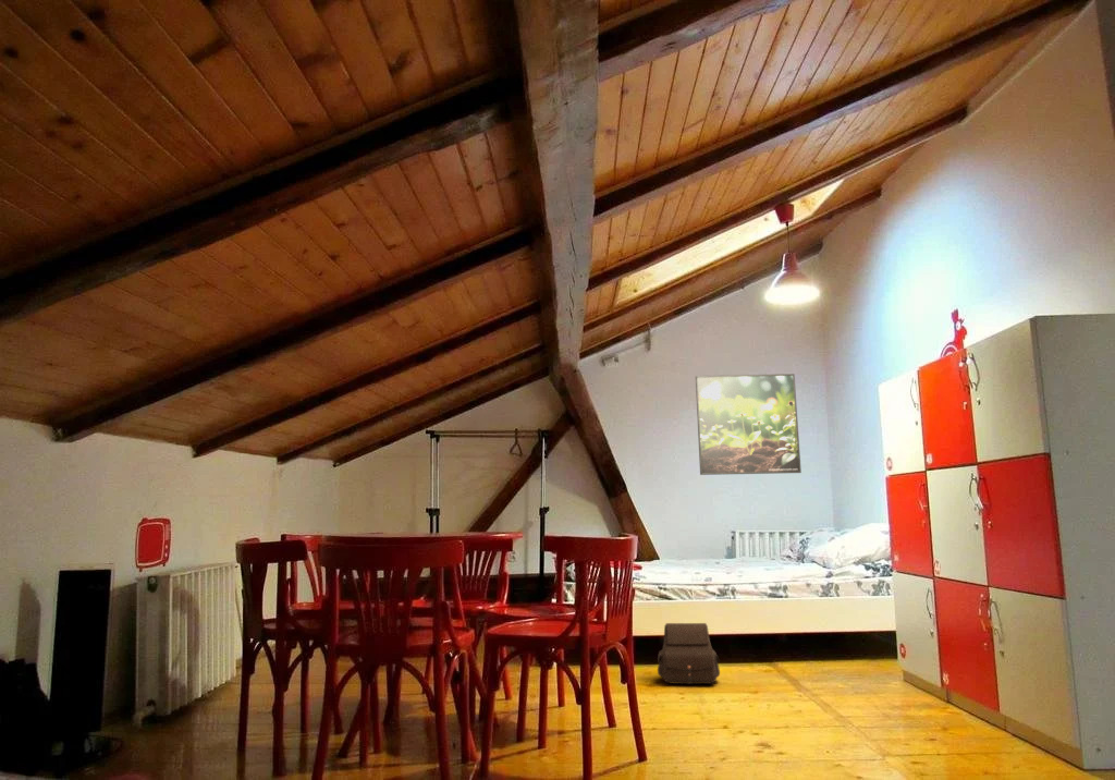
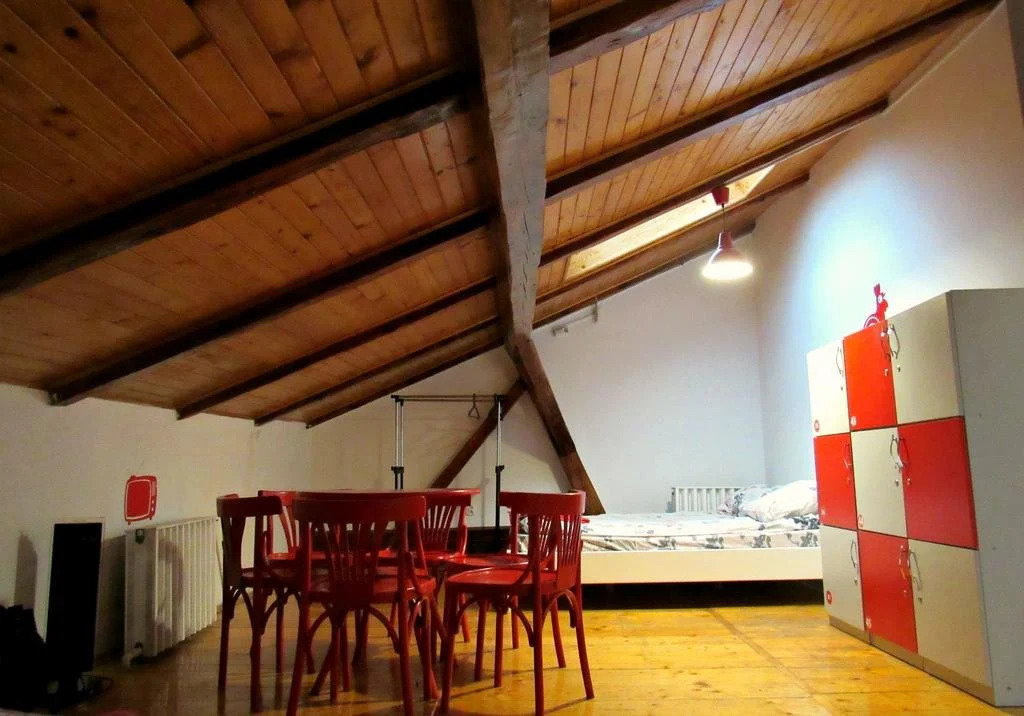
- satchel (687, 651)
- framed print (747, 424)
